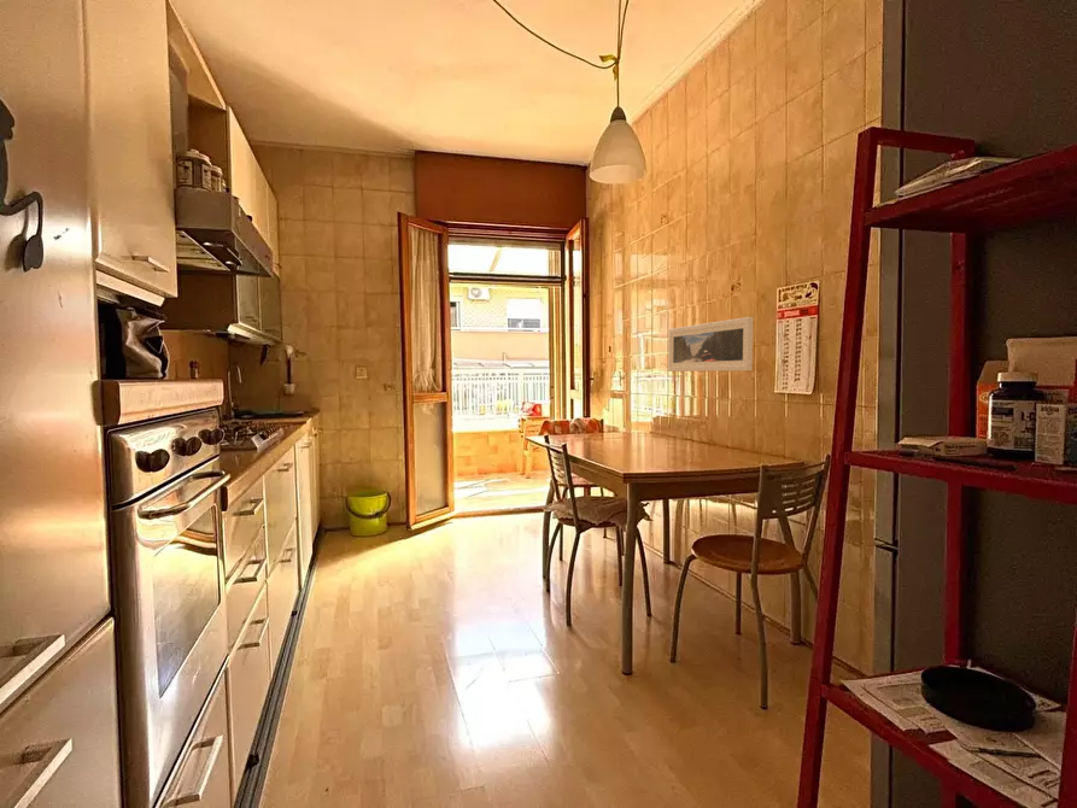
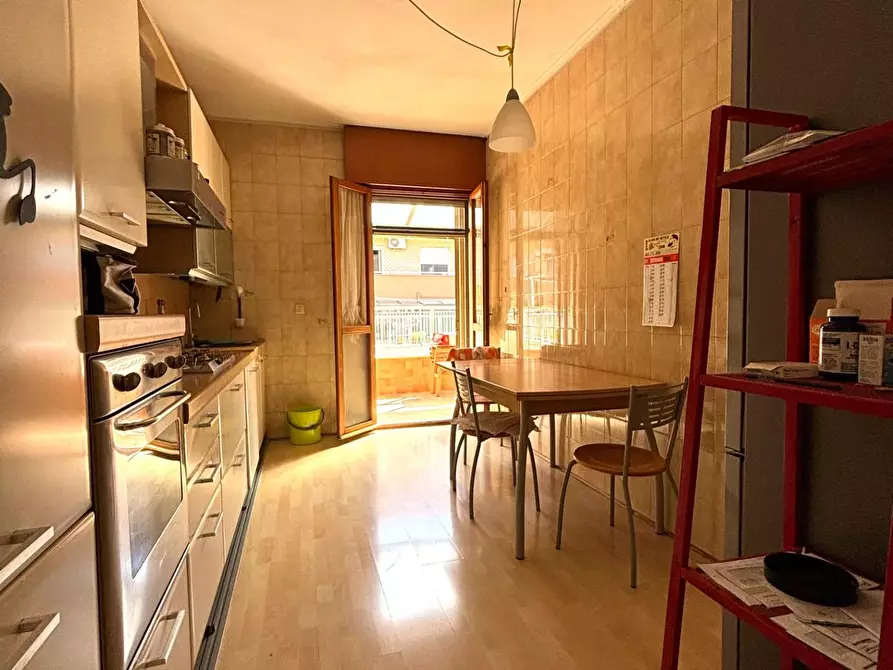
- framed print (706, 347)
